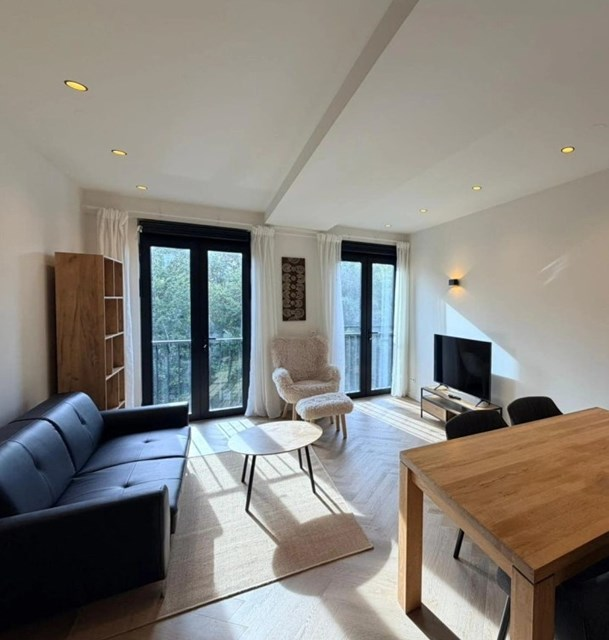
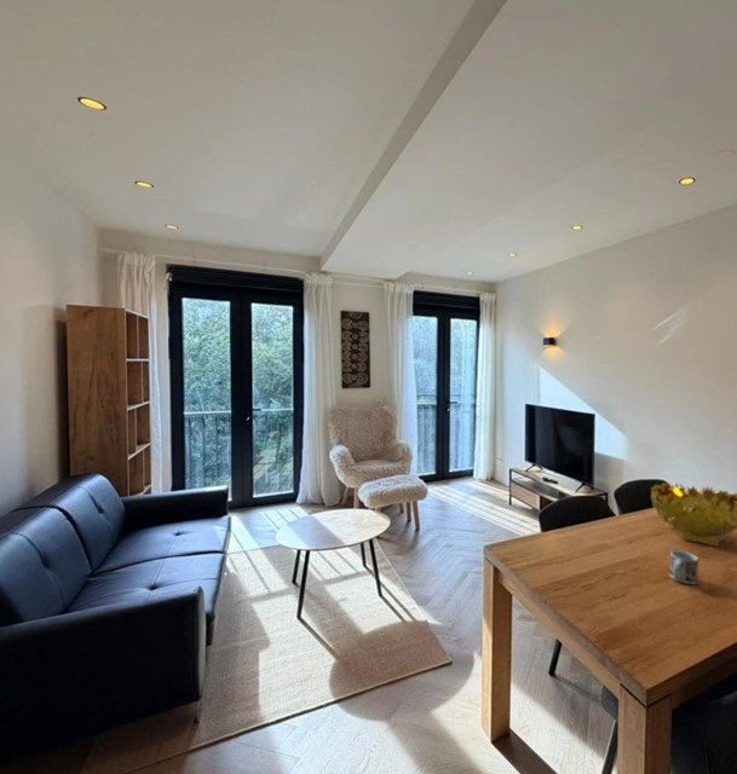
+ cup (681, 567)
+ decorative bowl (696, 513)
